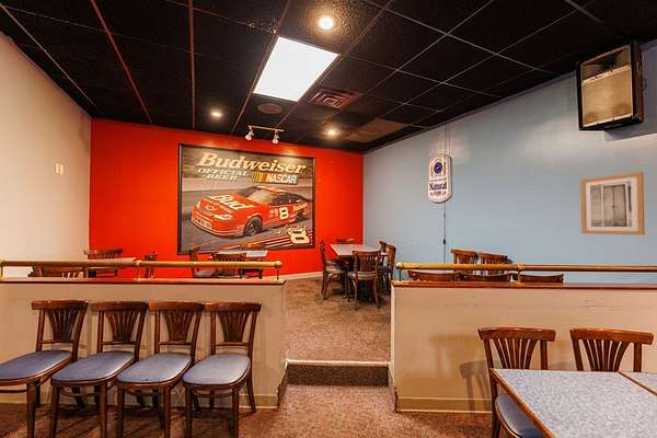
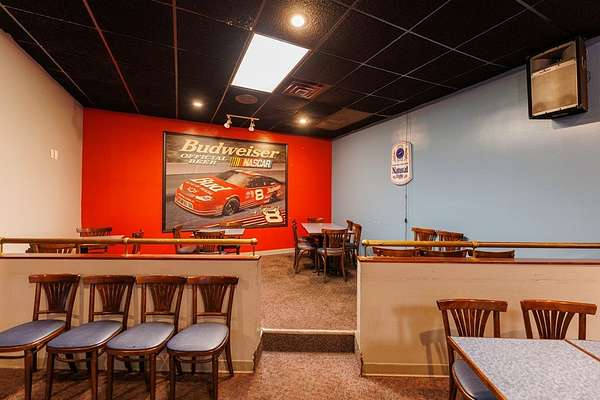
- wall art (610, 205)
